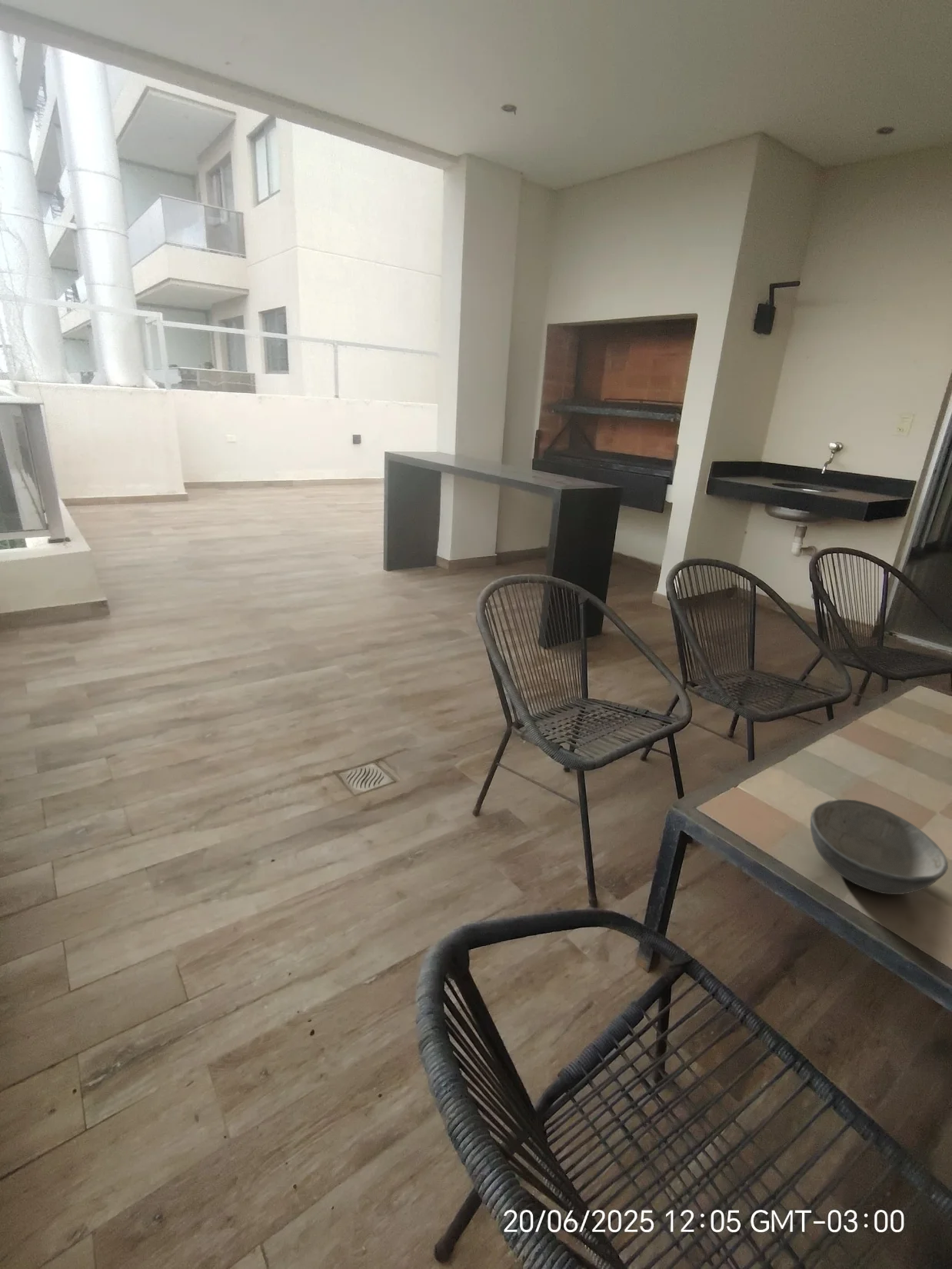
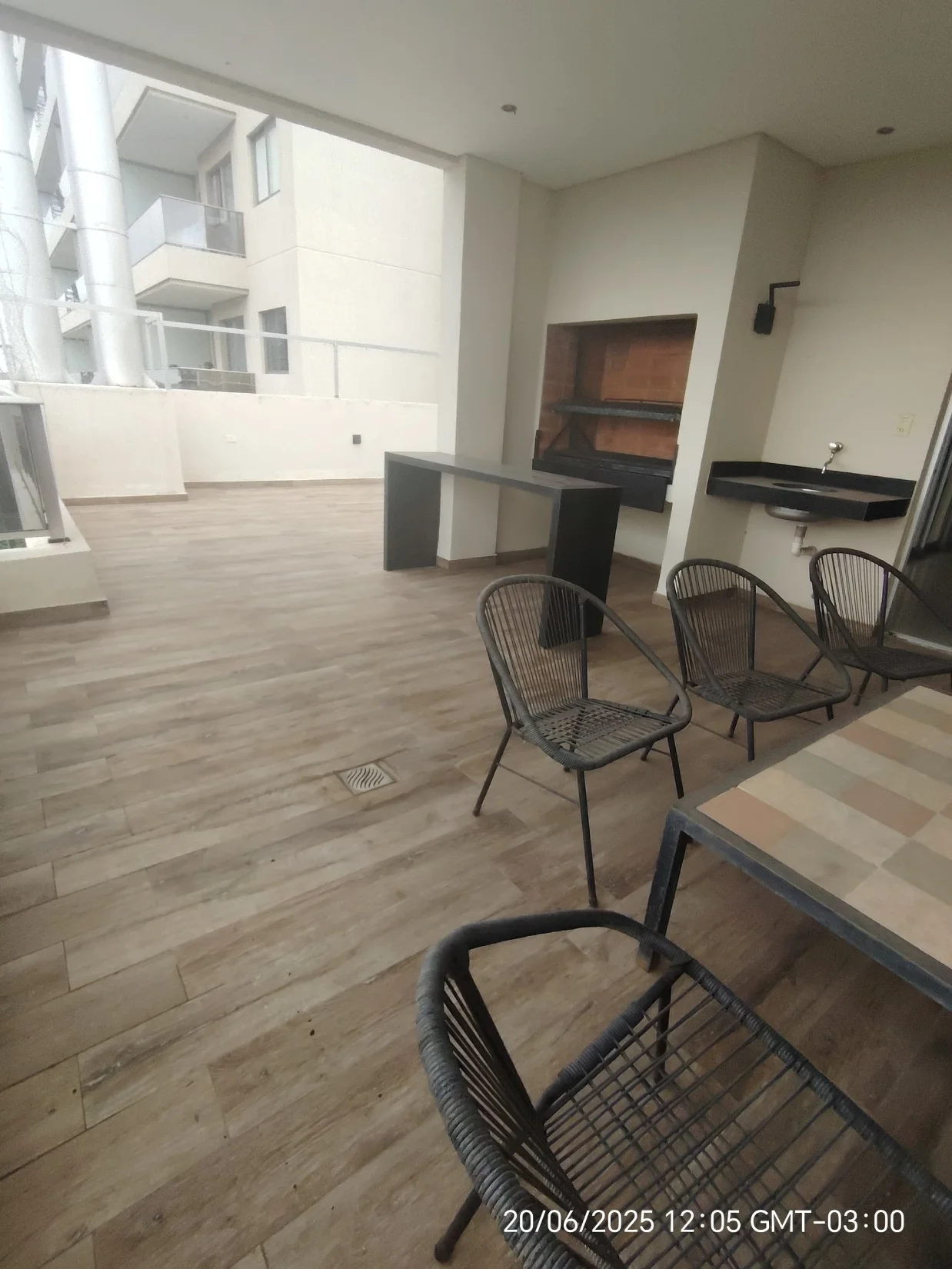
- bowl (870, 853)
